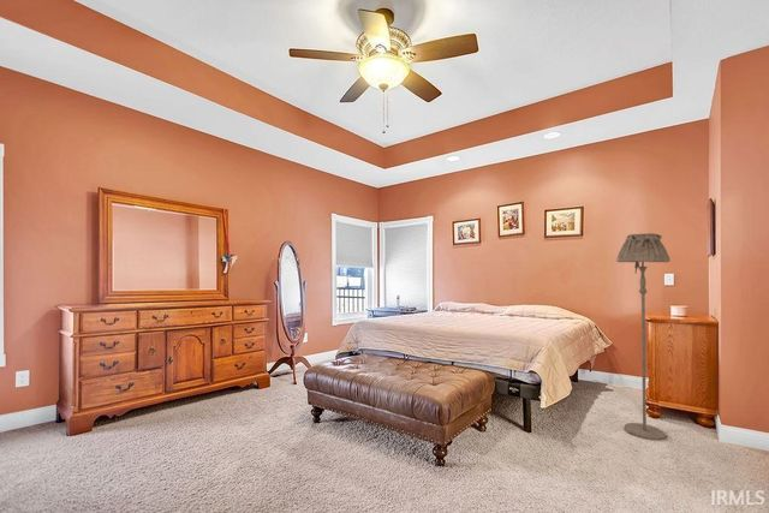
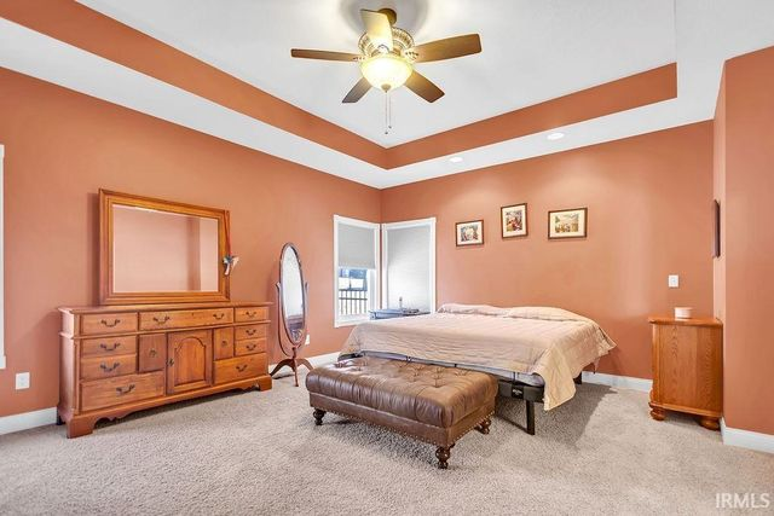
- floor lamp (643, 333)
